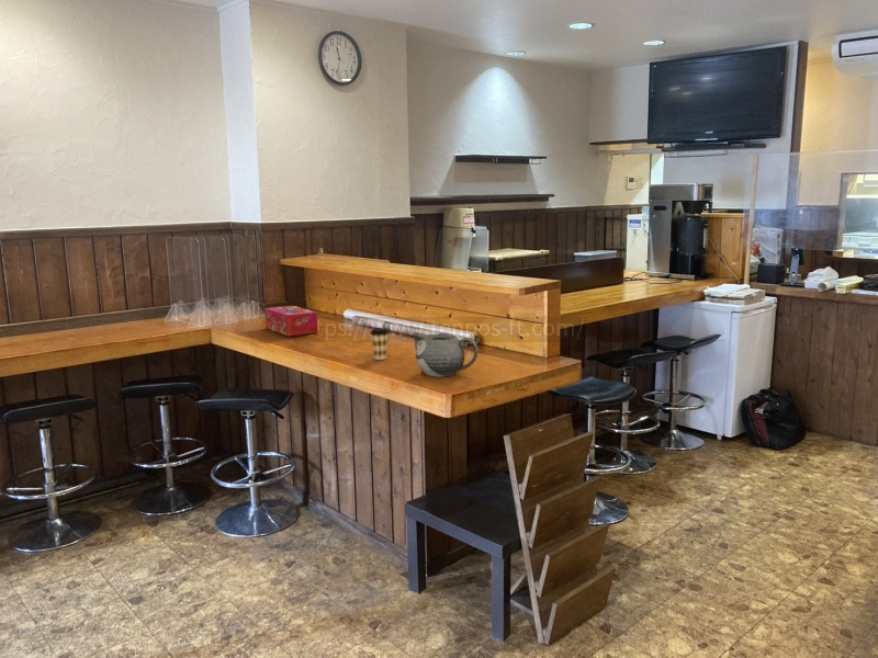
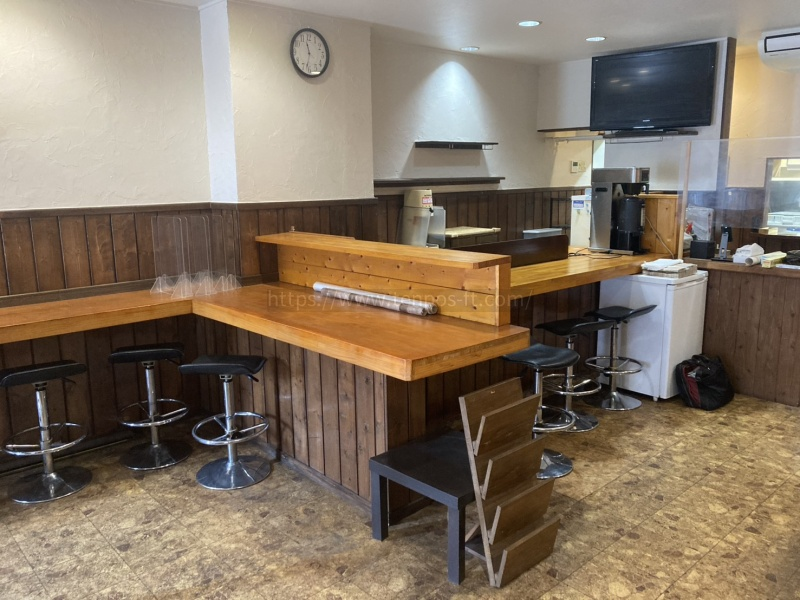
- teapot (444, 353)
- coffee cup (380, 343)
- tissue box (291, 320)
